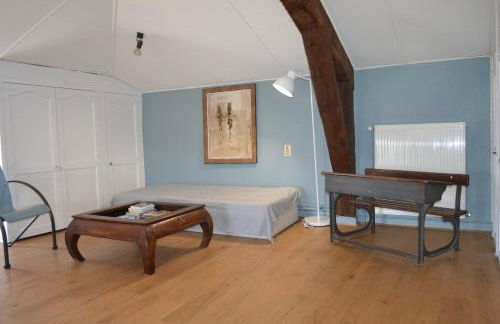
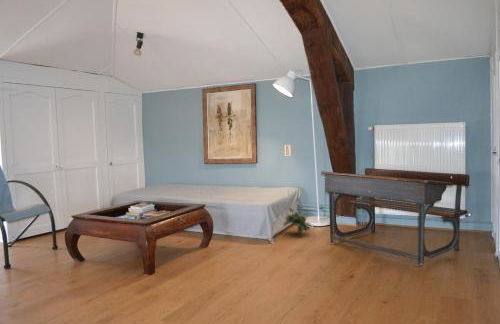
+ flowering plant (296, 221)
